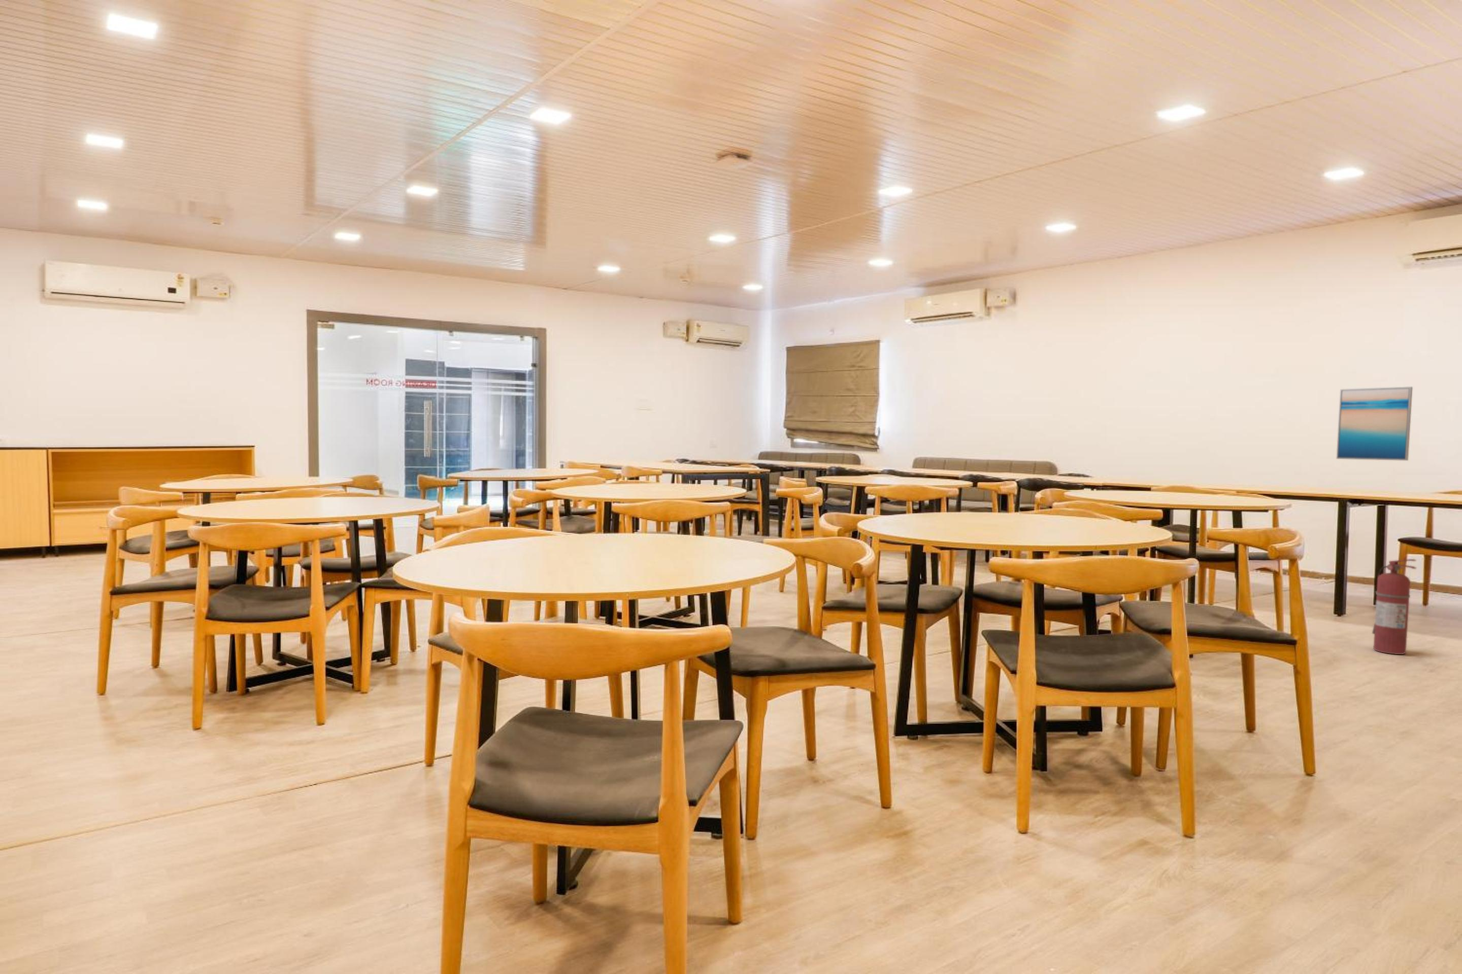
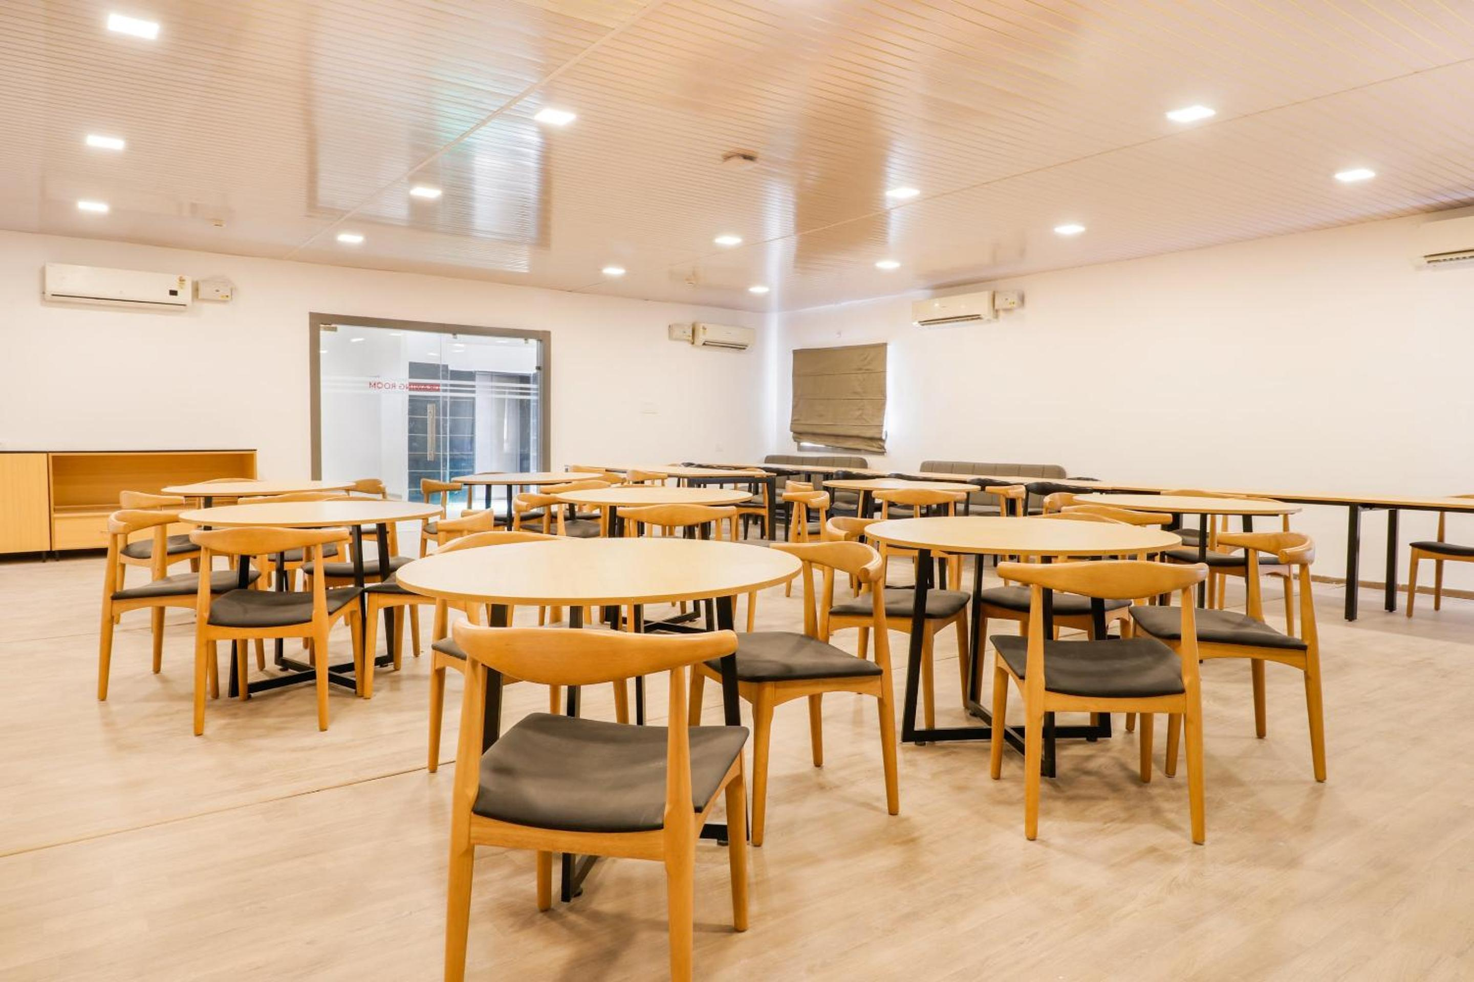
- fire extinguisher (1393, 604)
- wall art (1373, 424)
